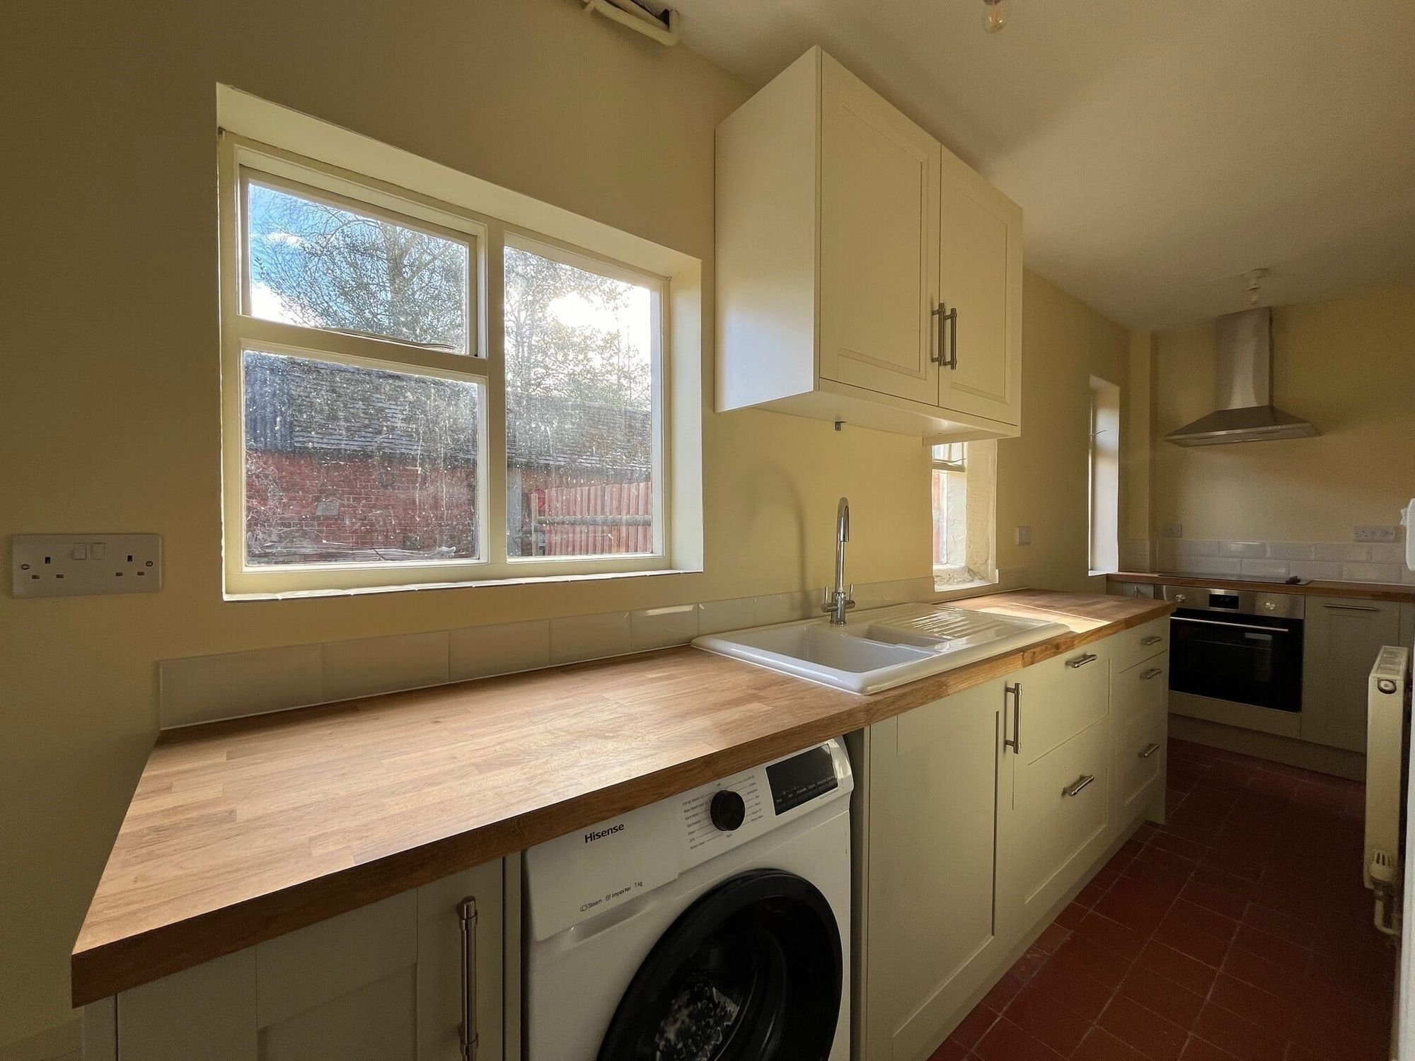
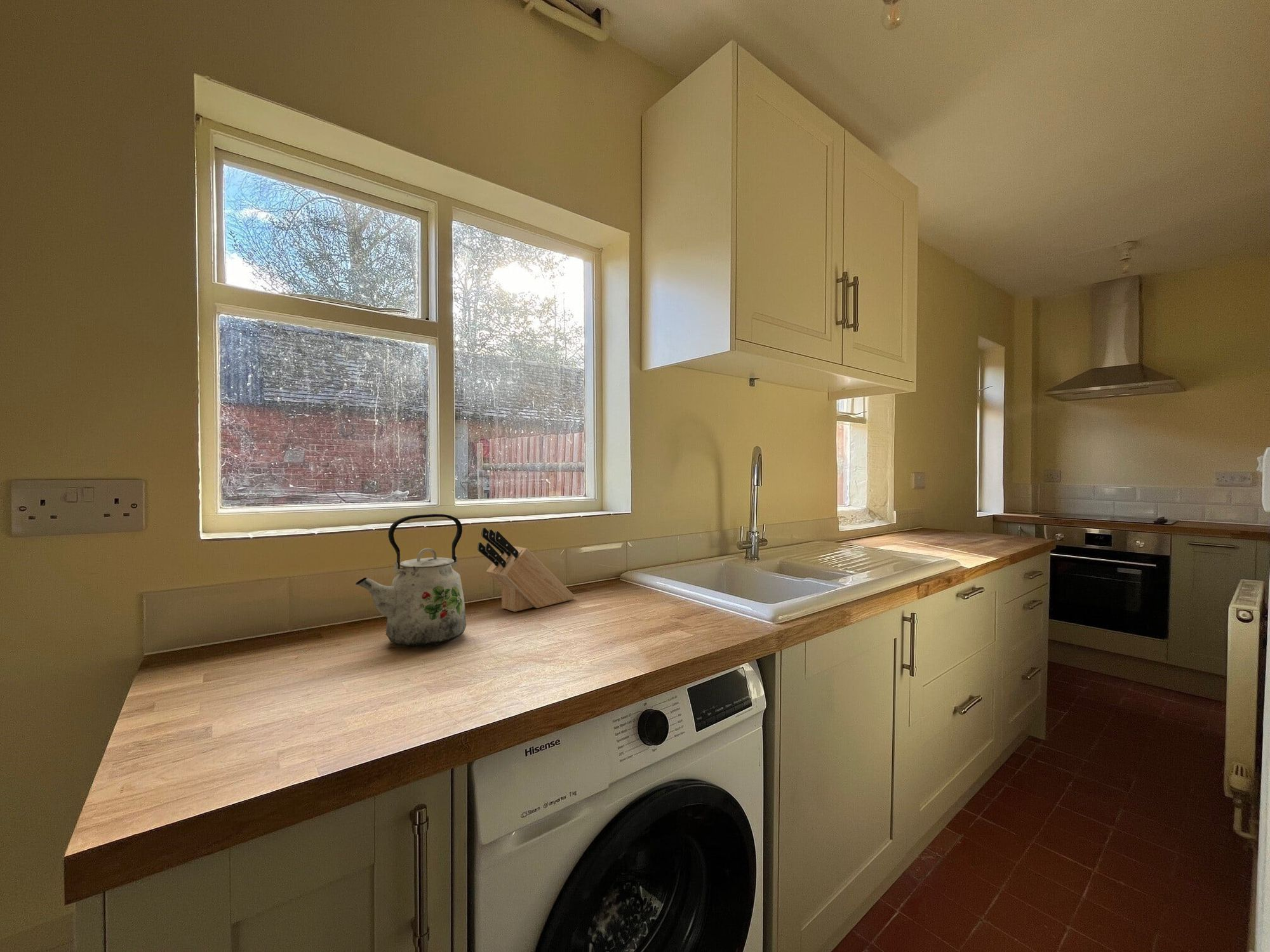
+ kettle (413, 579)
+ knife block (526, 565)
